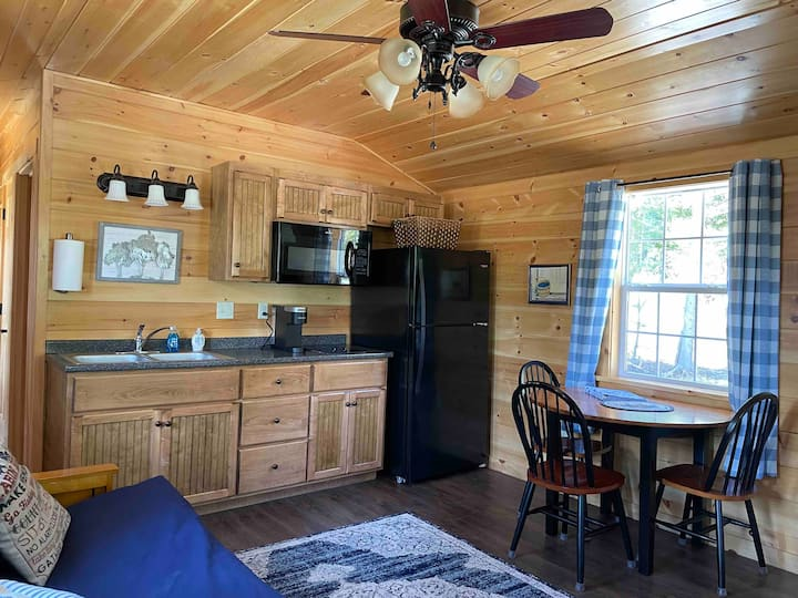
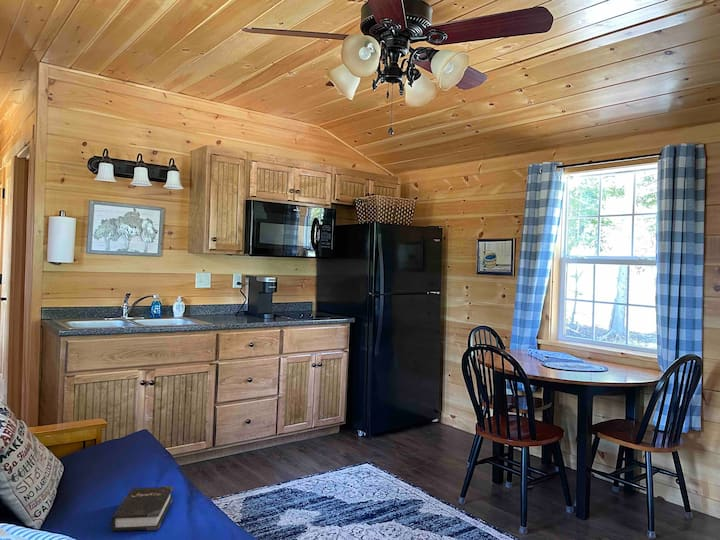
+ hardback book (143, 507)
